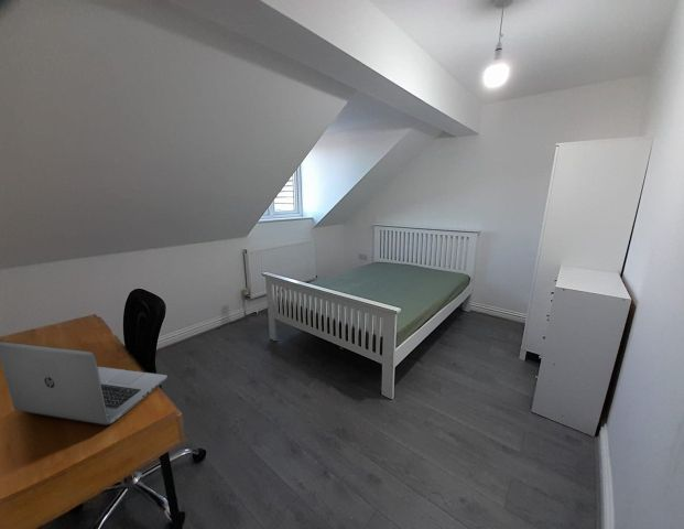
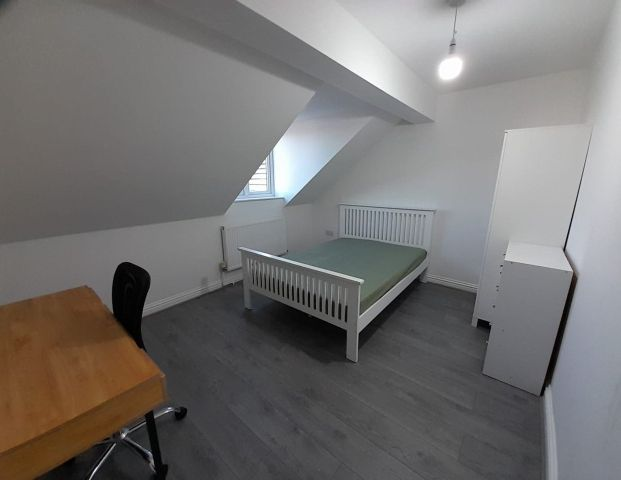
- laptop (91, 363)
